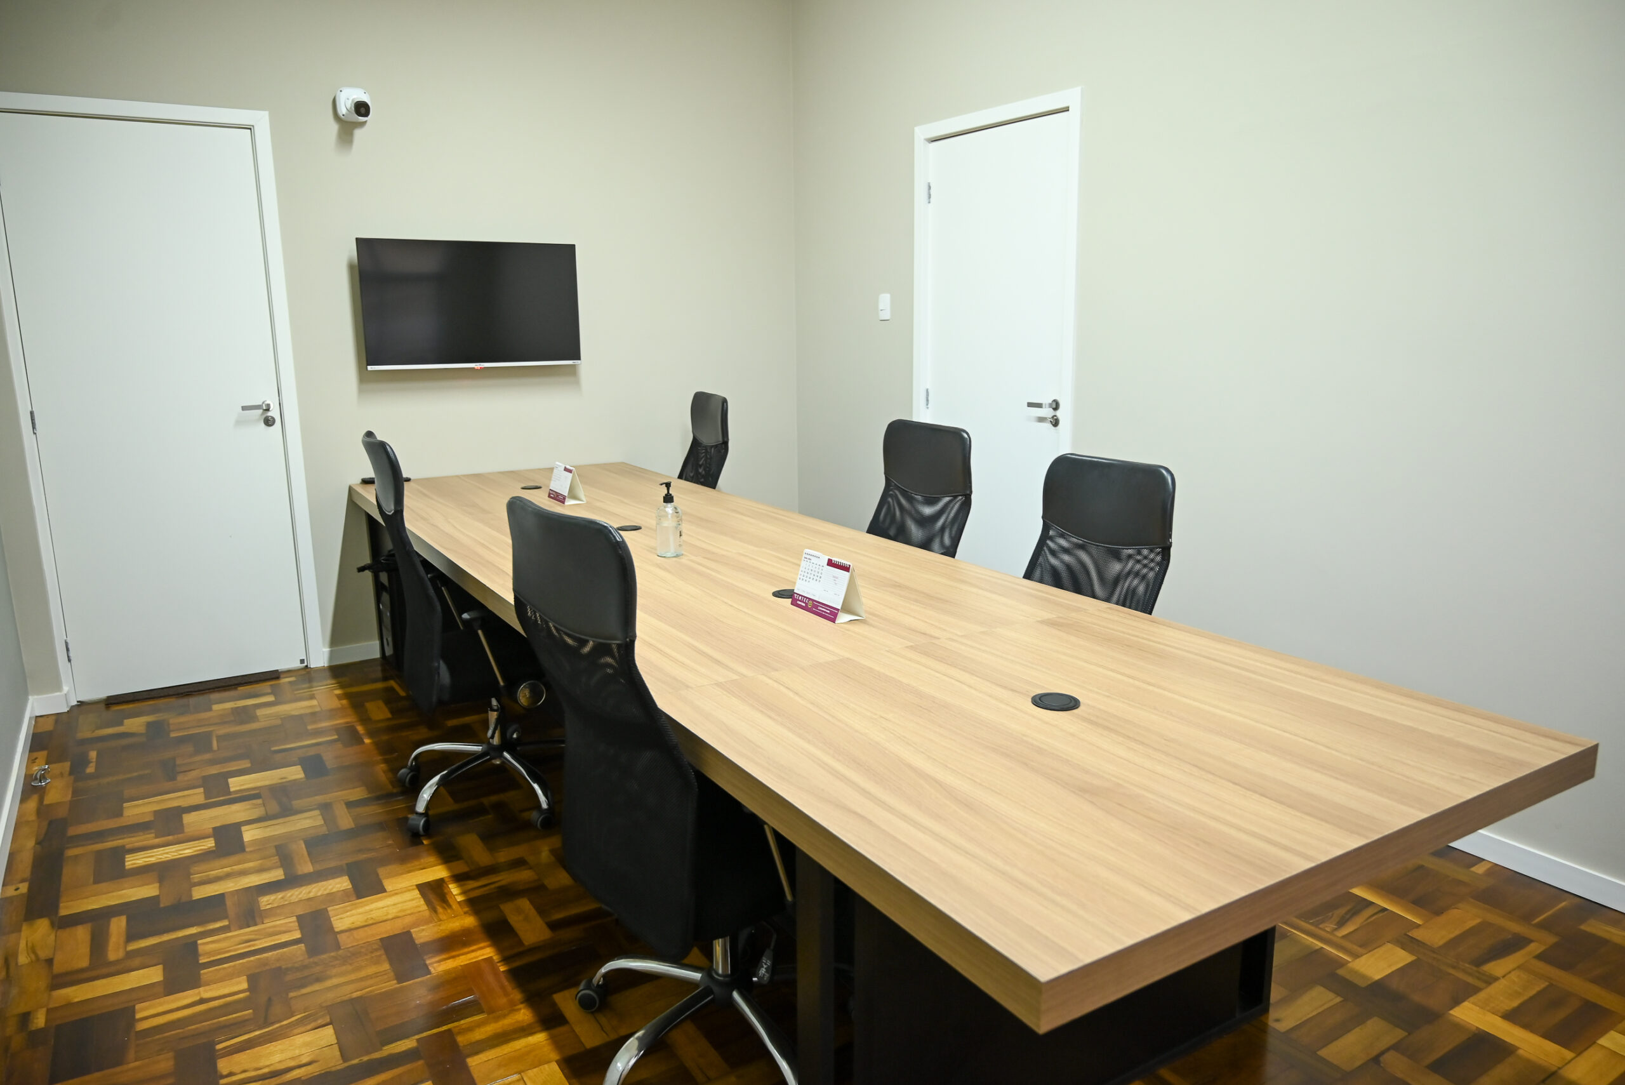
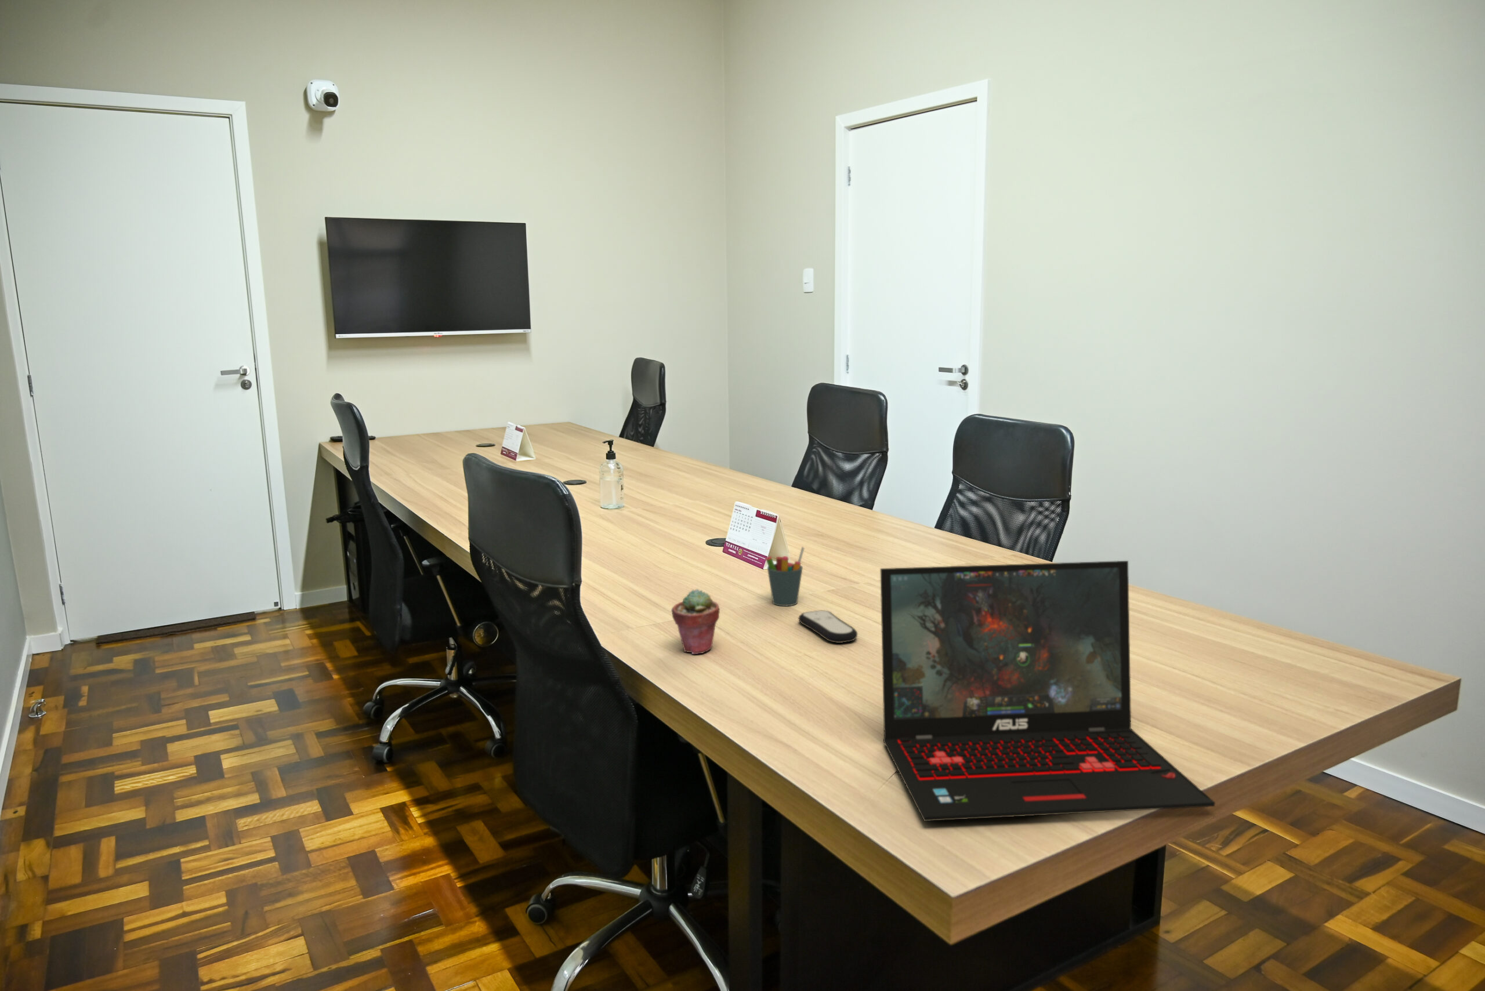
+ remote control (829, 626)
+ potted succulent (696, 618)
+ laptop (1035, 681)
+ pen holder (785, 575)
